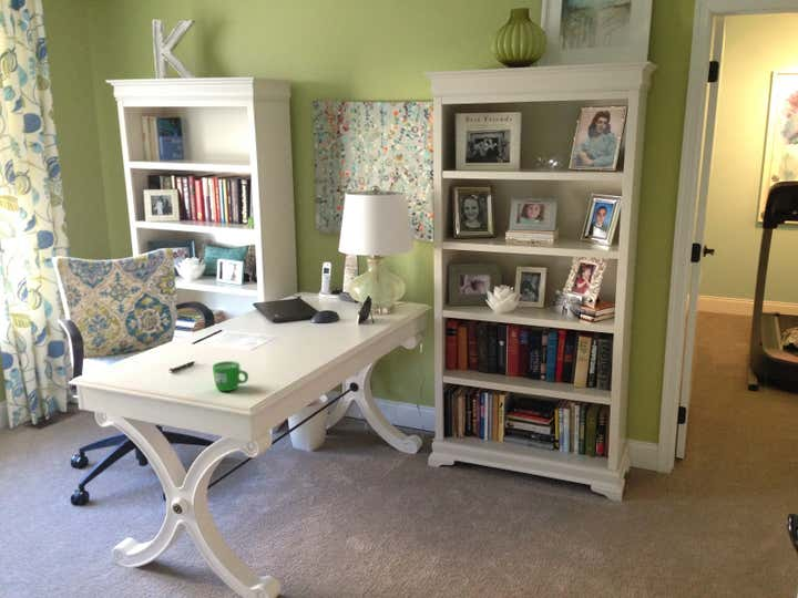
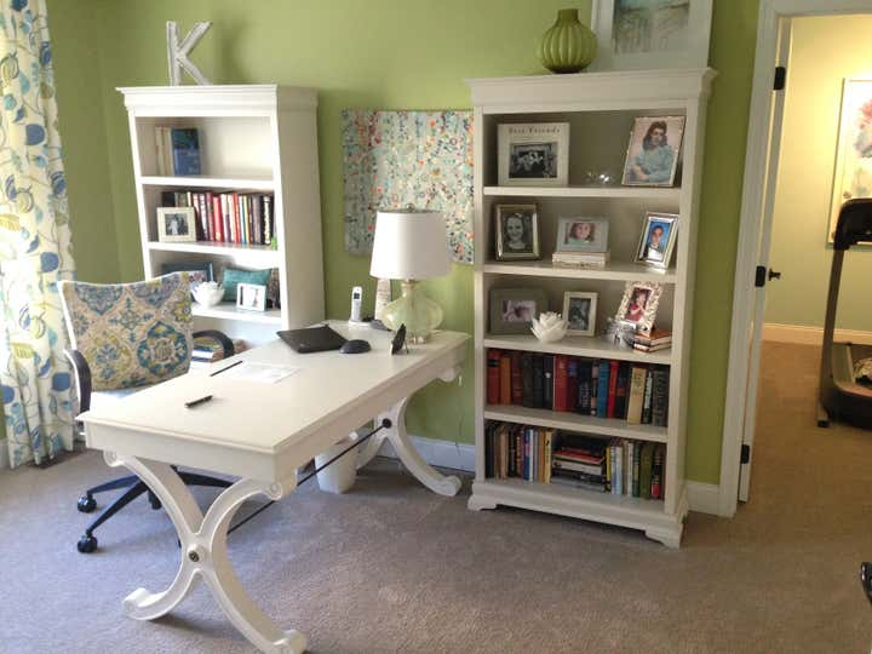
- mug (231, 377)
